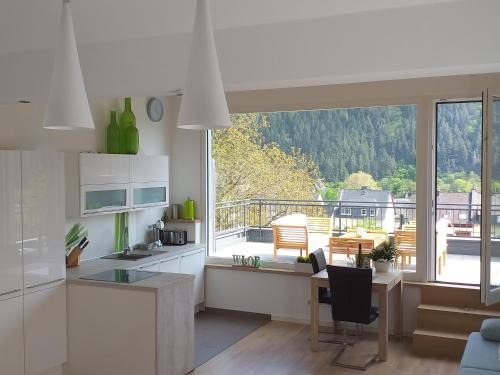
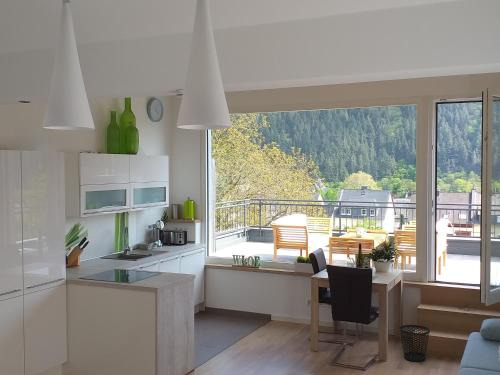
+ wastebasket (414, 343)
